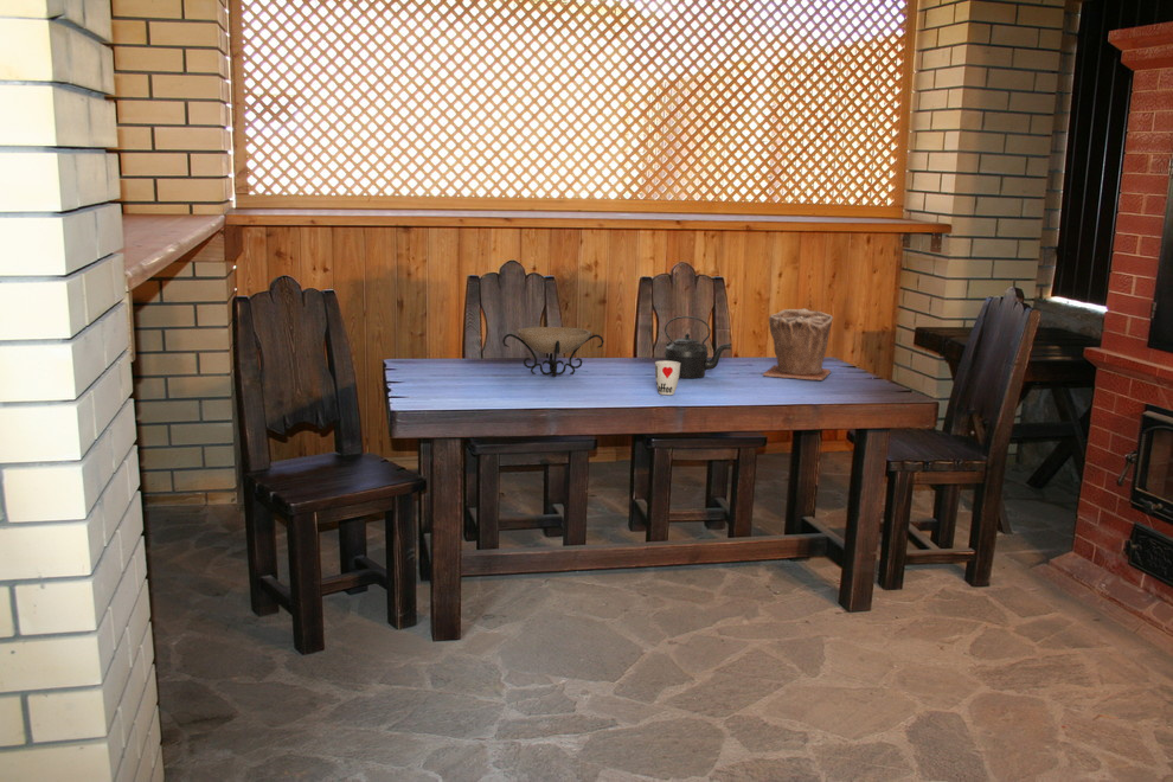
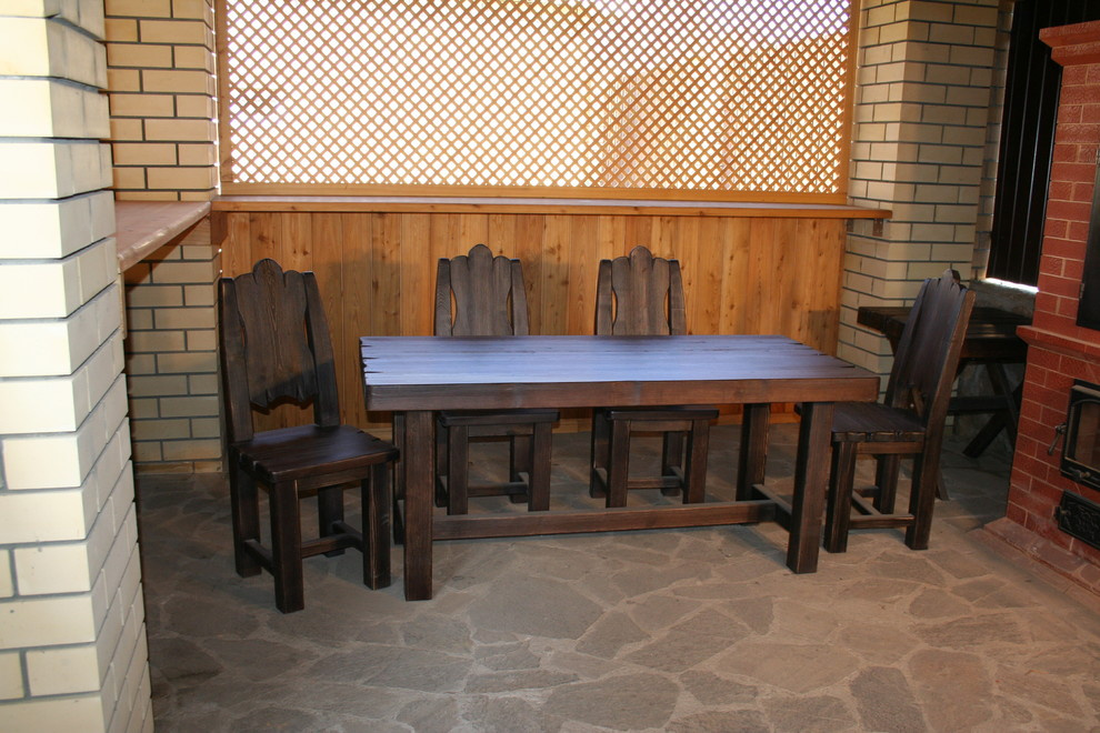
- plant pot (799, 342)
- kettle (697, 346)
- decorative bowl (552, 352)
- cup (667, 378)
